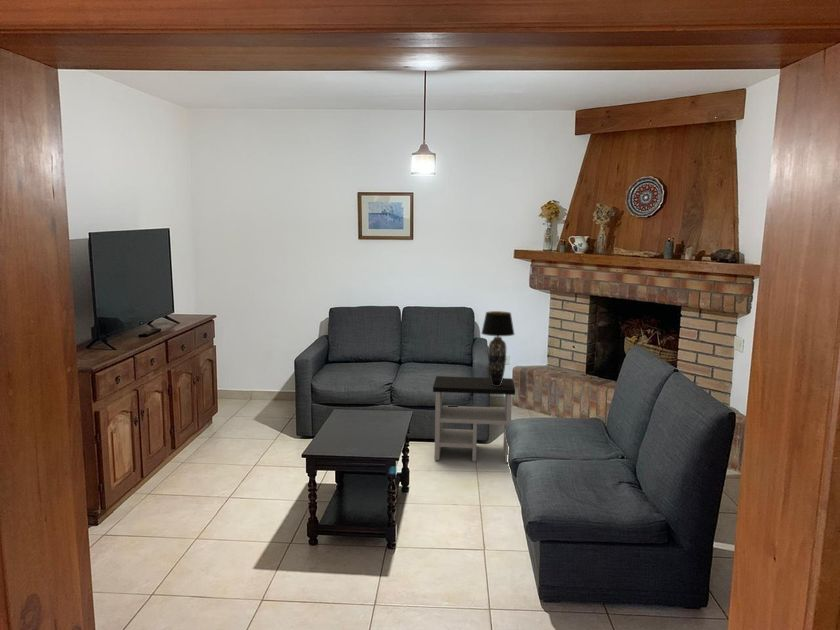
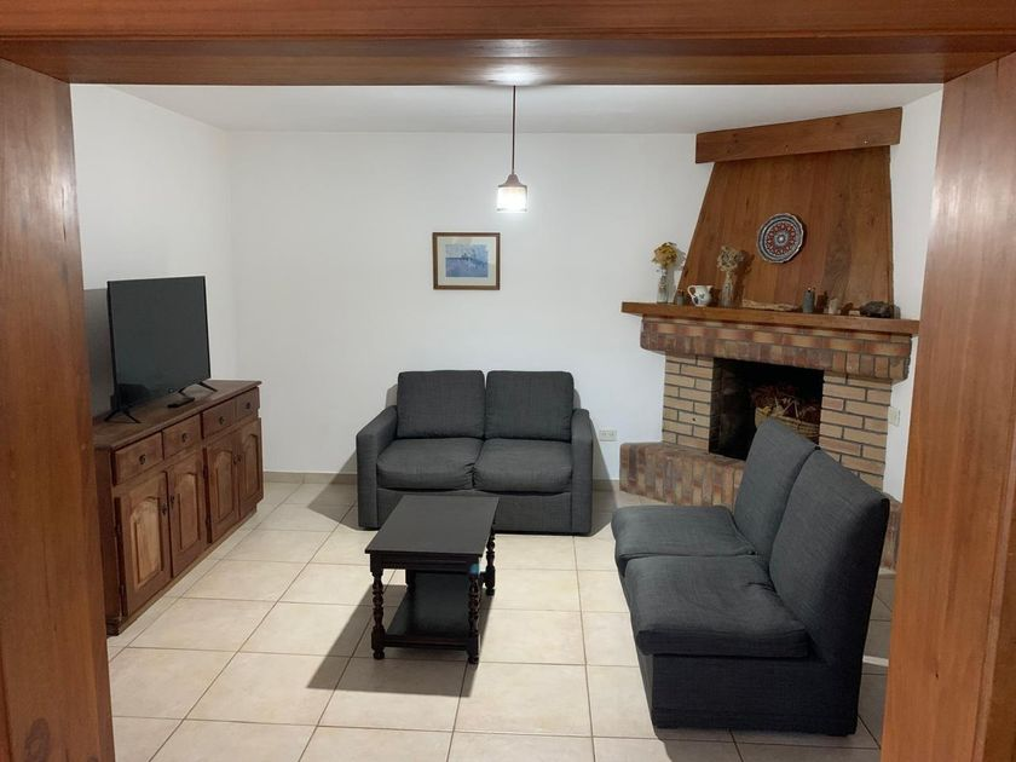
- table lamp (497, 348)
- side table (473, 418)
